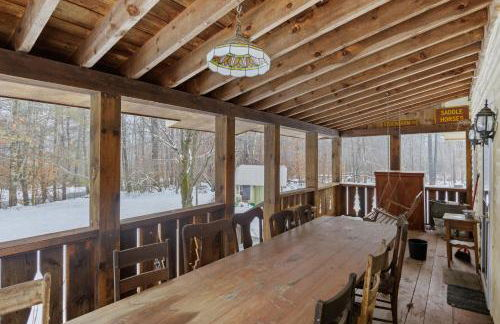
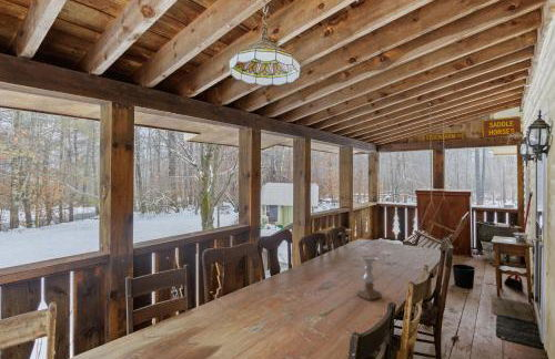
+ candle holder (369, 276)
